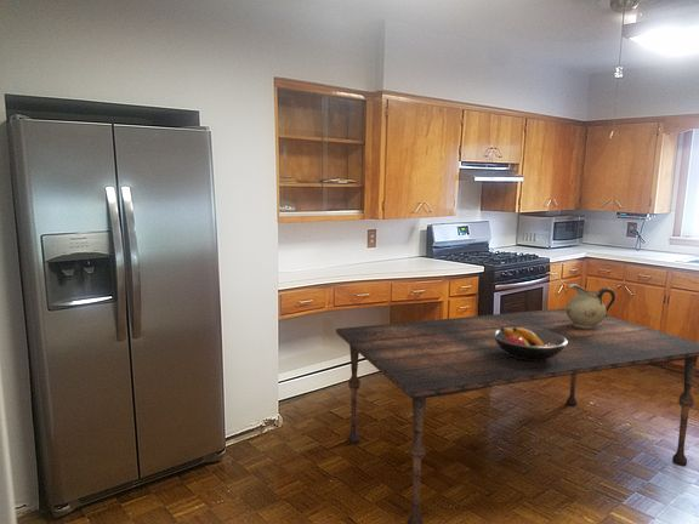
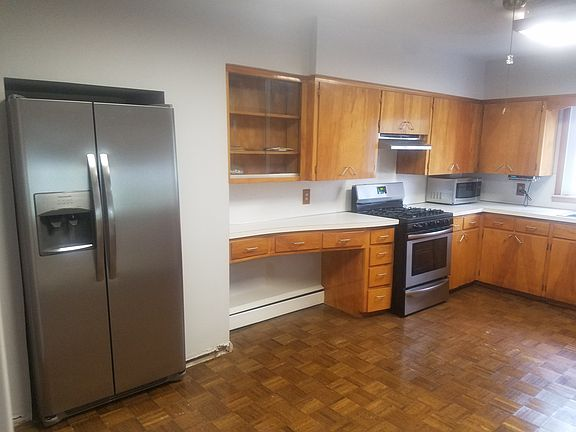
- pitcher (586, 304)
- dining table (508, 383)
- fruit bowl (528, 343)
